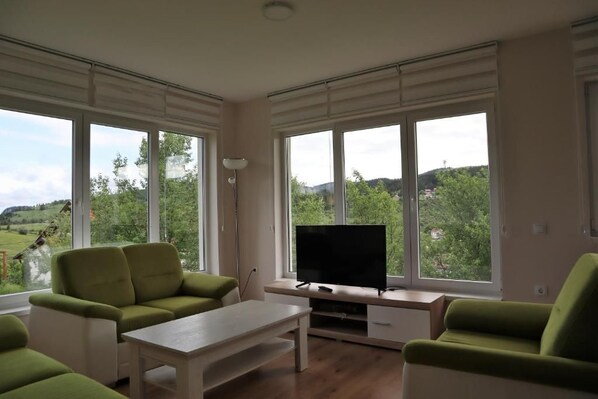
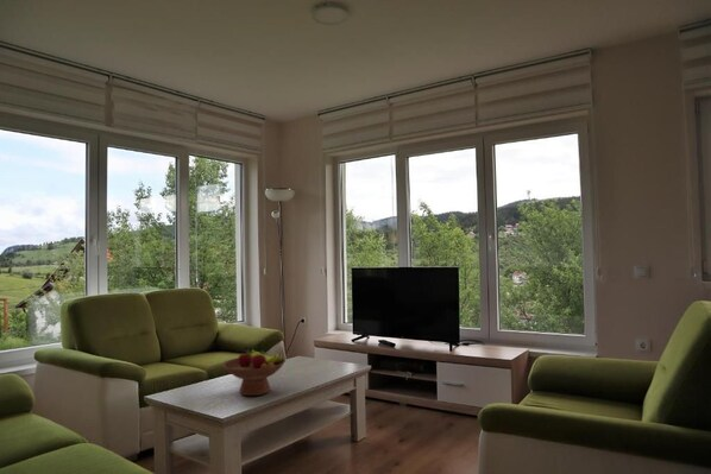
+ fruit bowl (254, 371)
